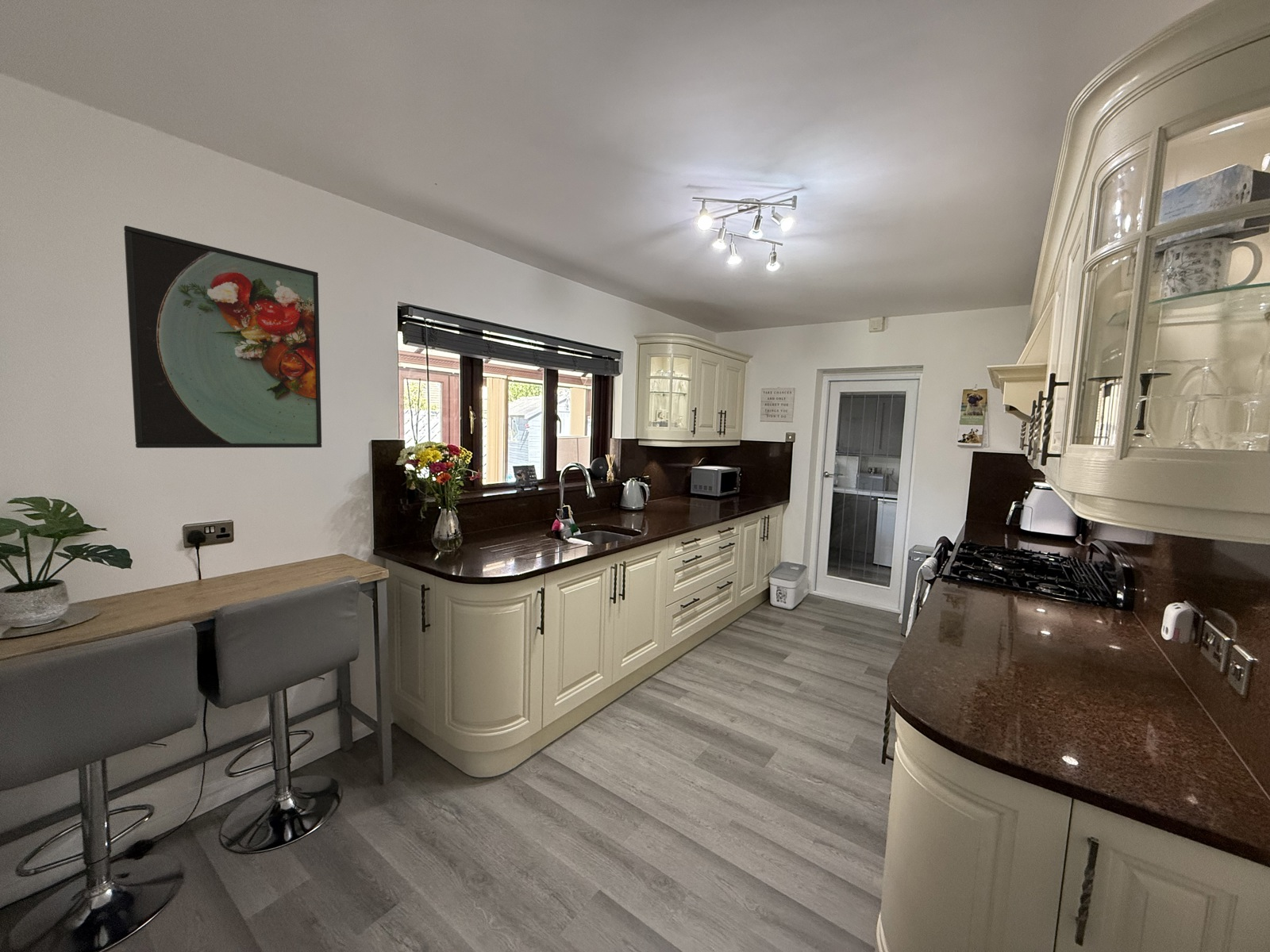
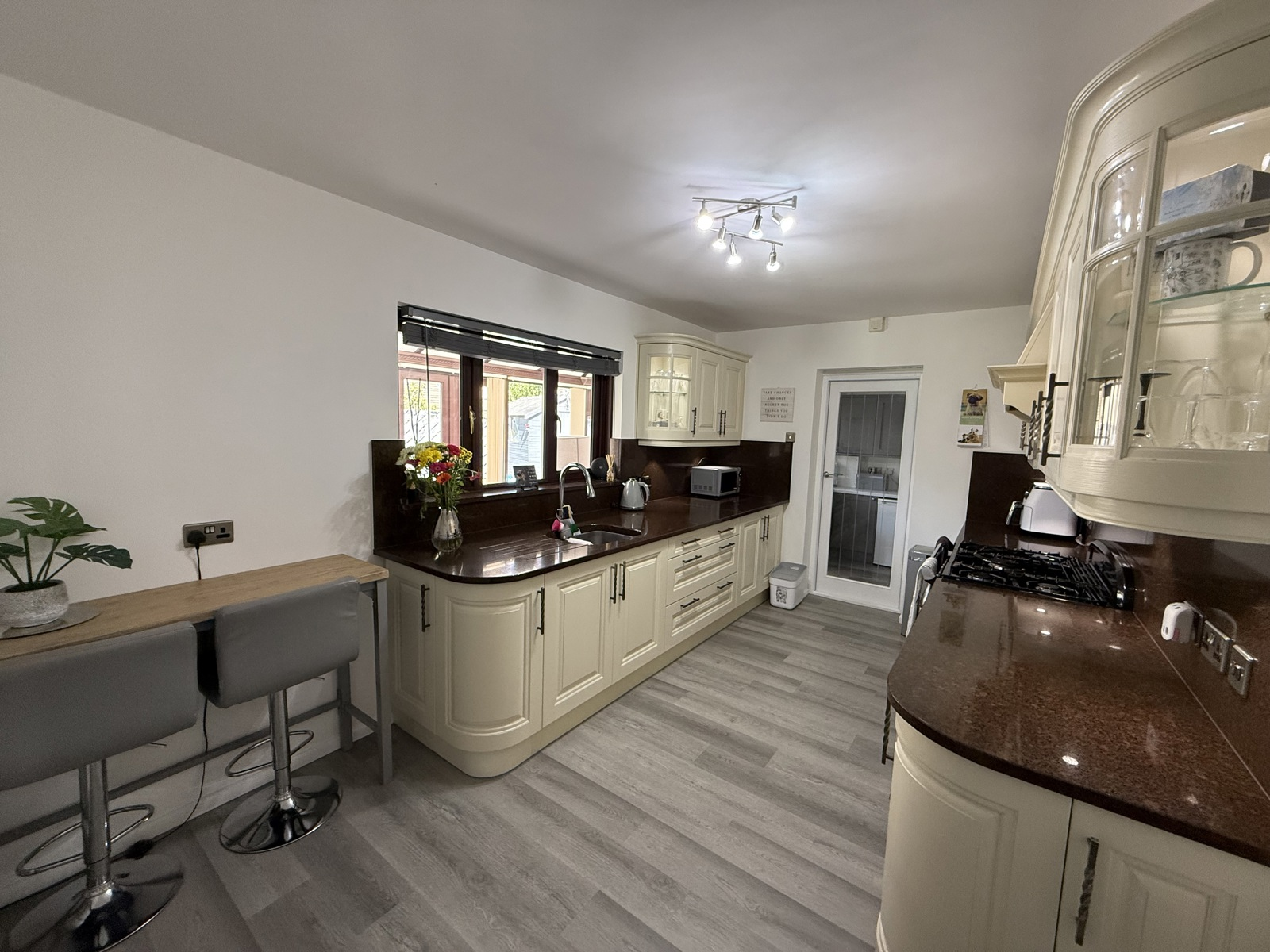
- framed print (236, 351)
